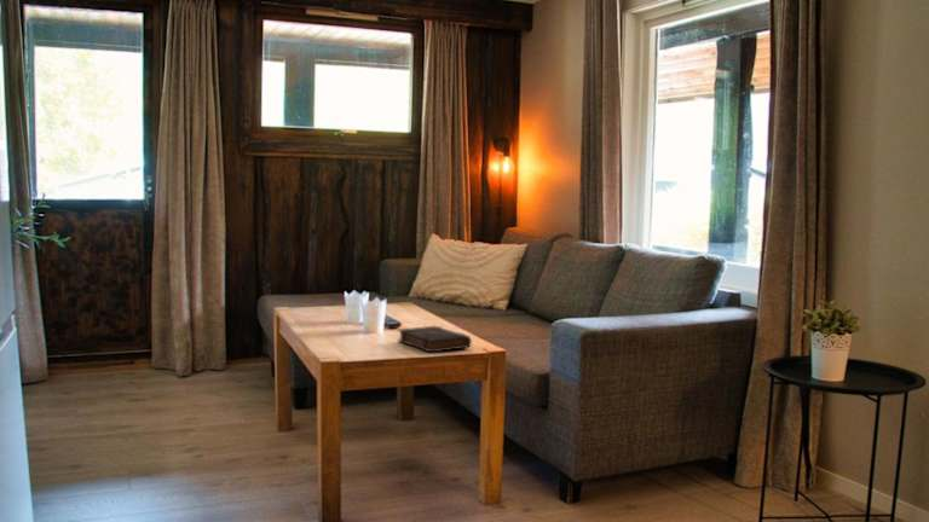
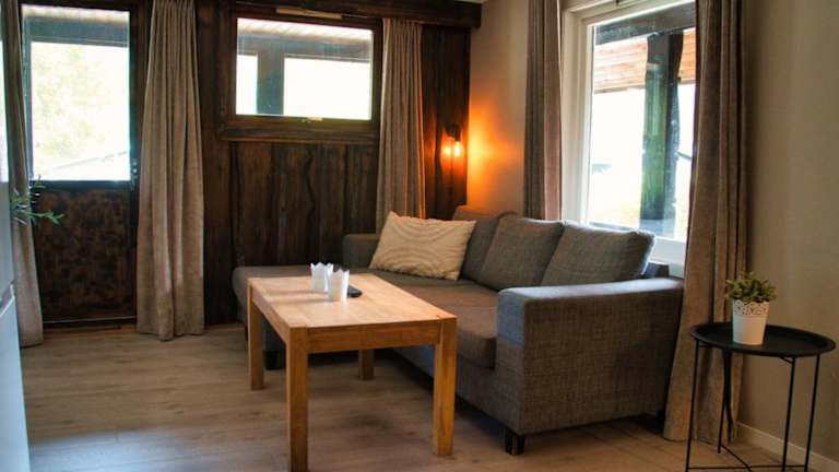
- book (433, 337)
